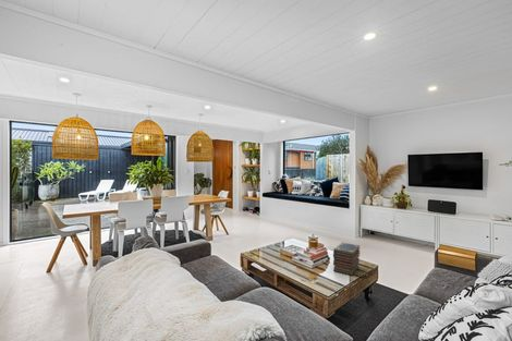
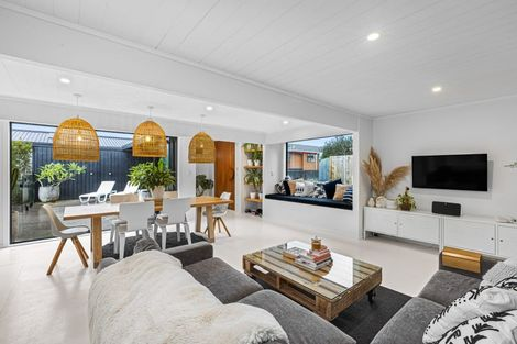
- book stack (346, 257)
